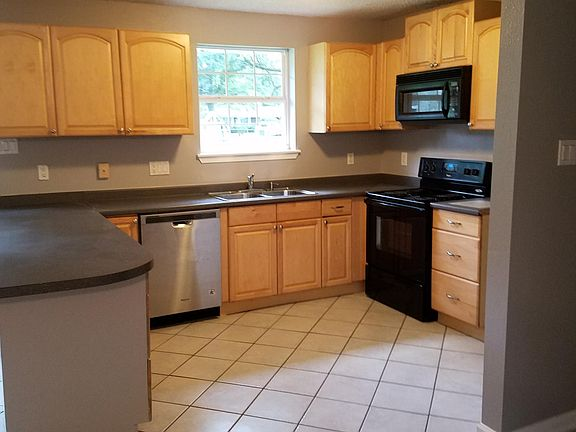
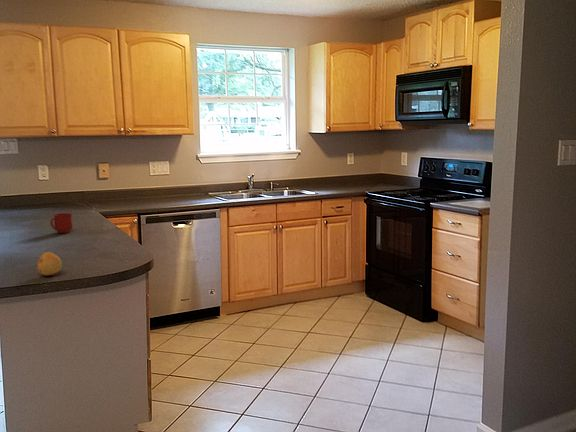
+ mug (60, 223)
+ fruit (49, 263)
